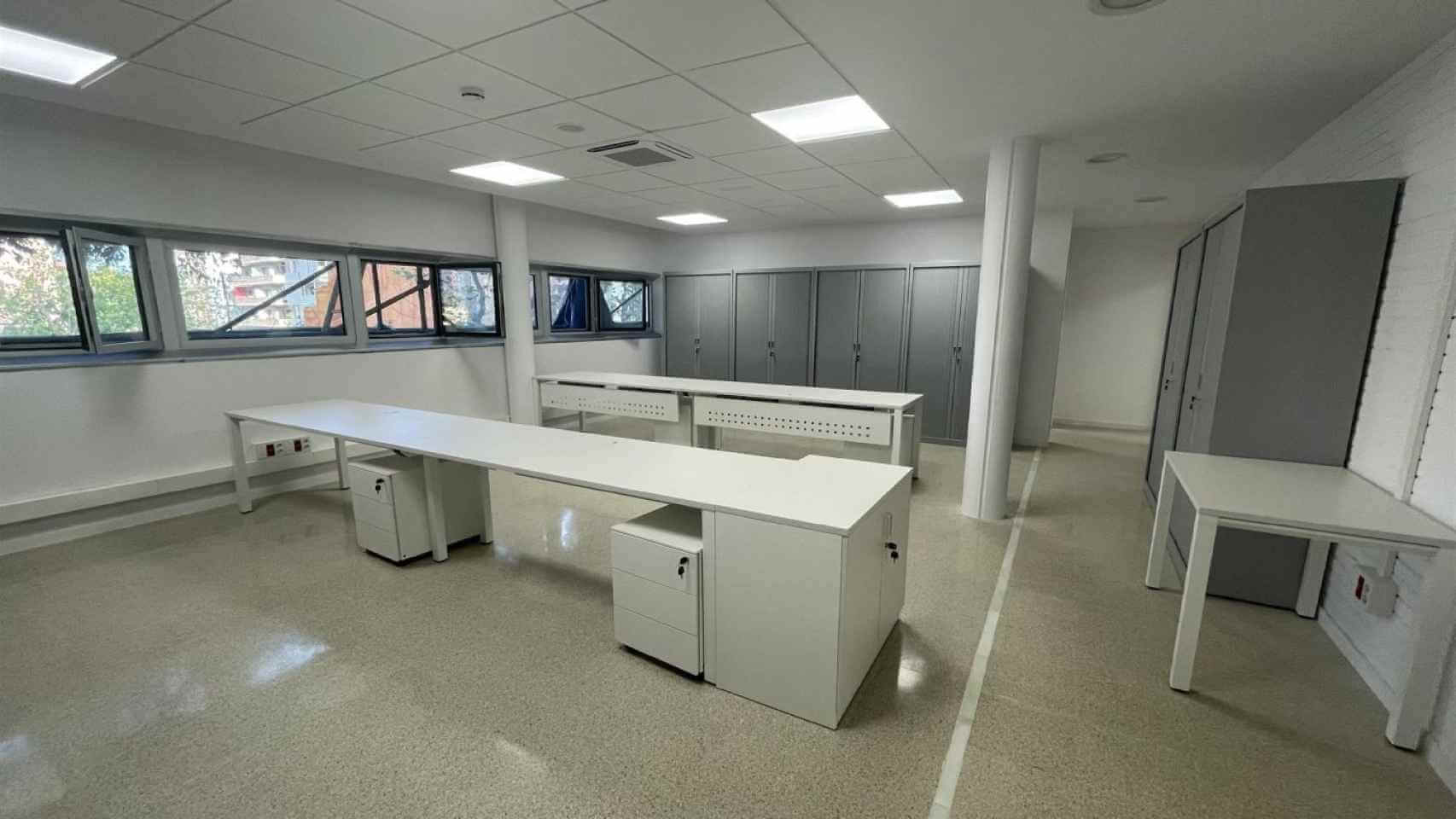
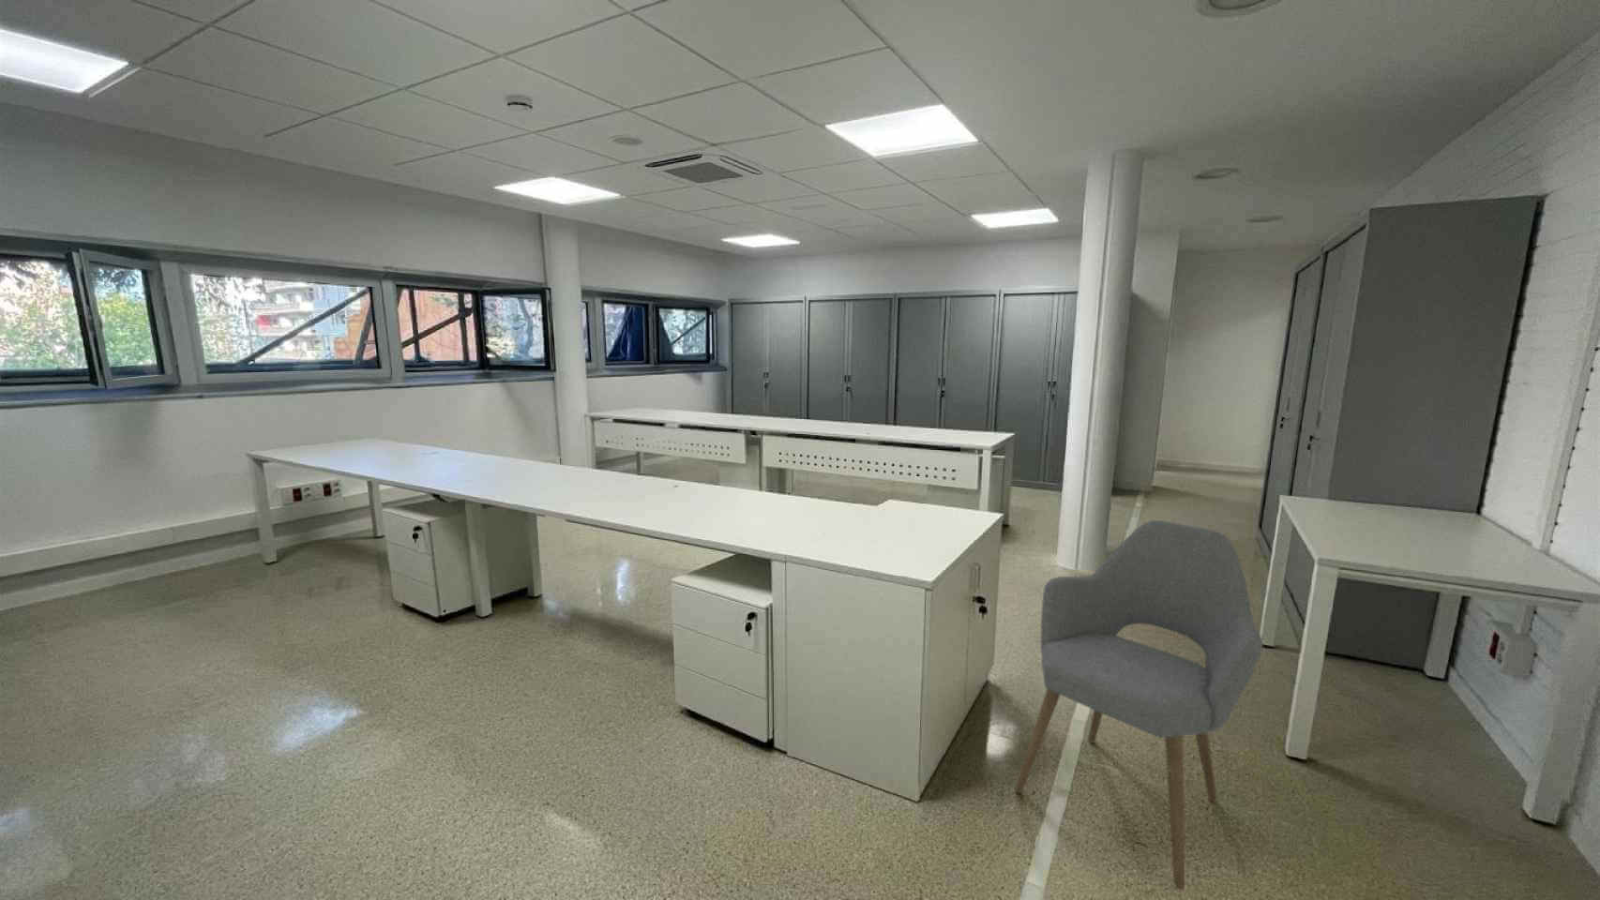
+ chair (1140, 670)
